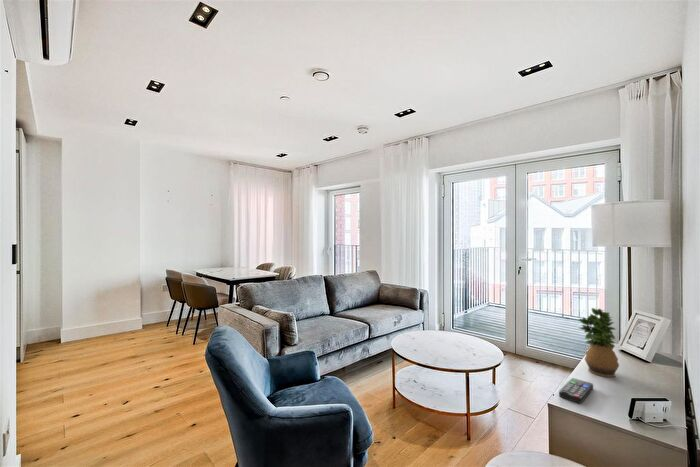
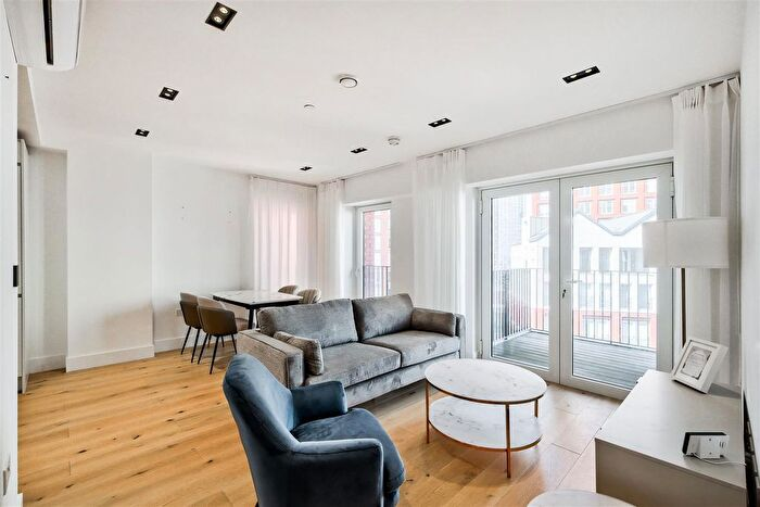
- remote control (576, 389)
- potted plant (598, 340)
